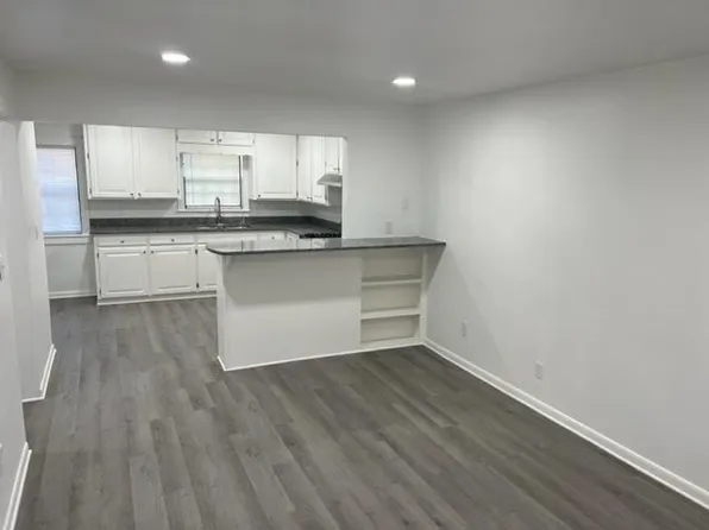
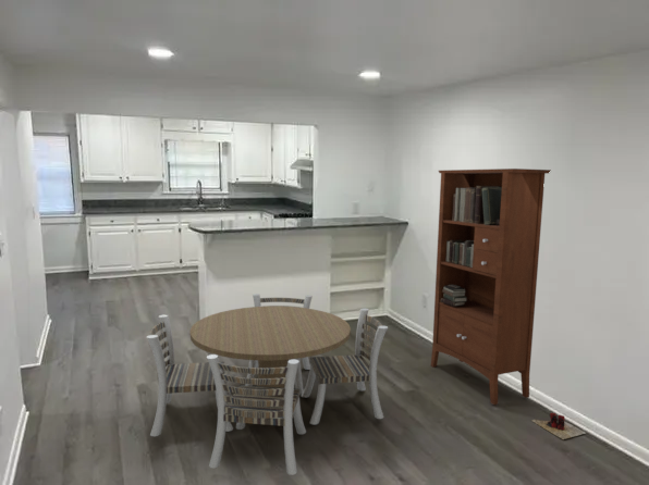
+ bookcase (481, 278)
+ dining table (269, 366)
+ slippers (558, 421)
